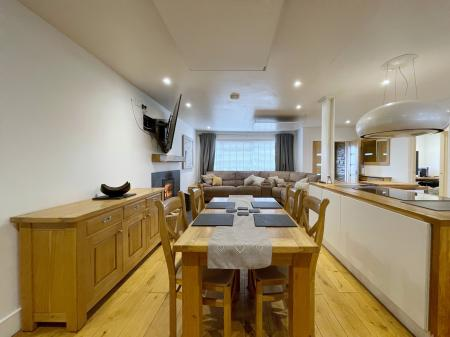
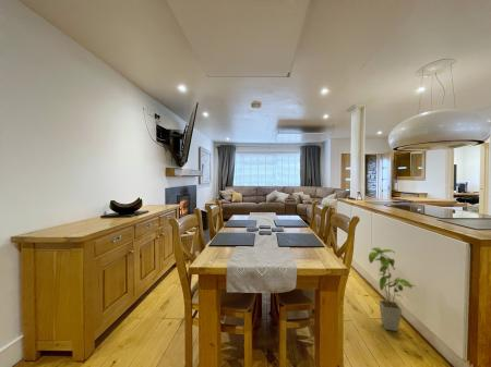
+ house plant (388, 290)
